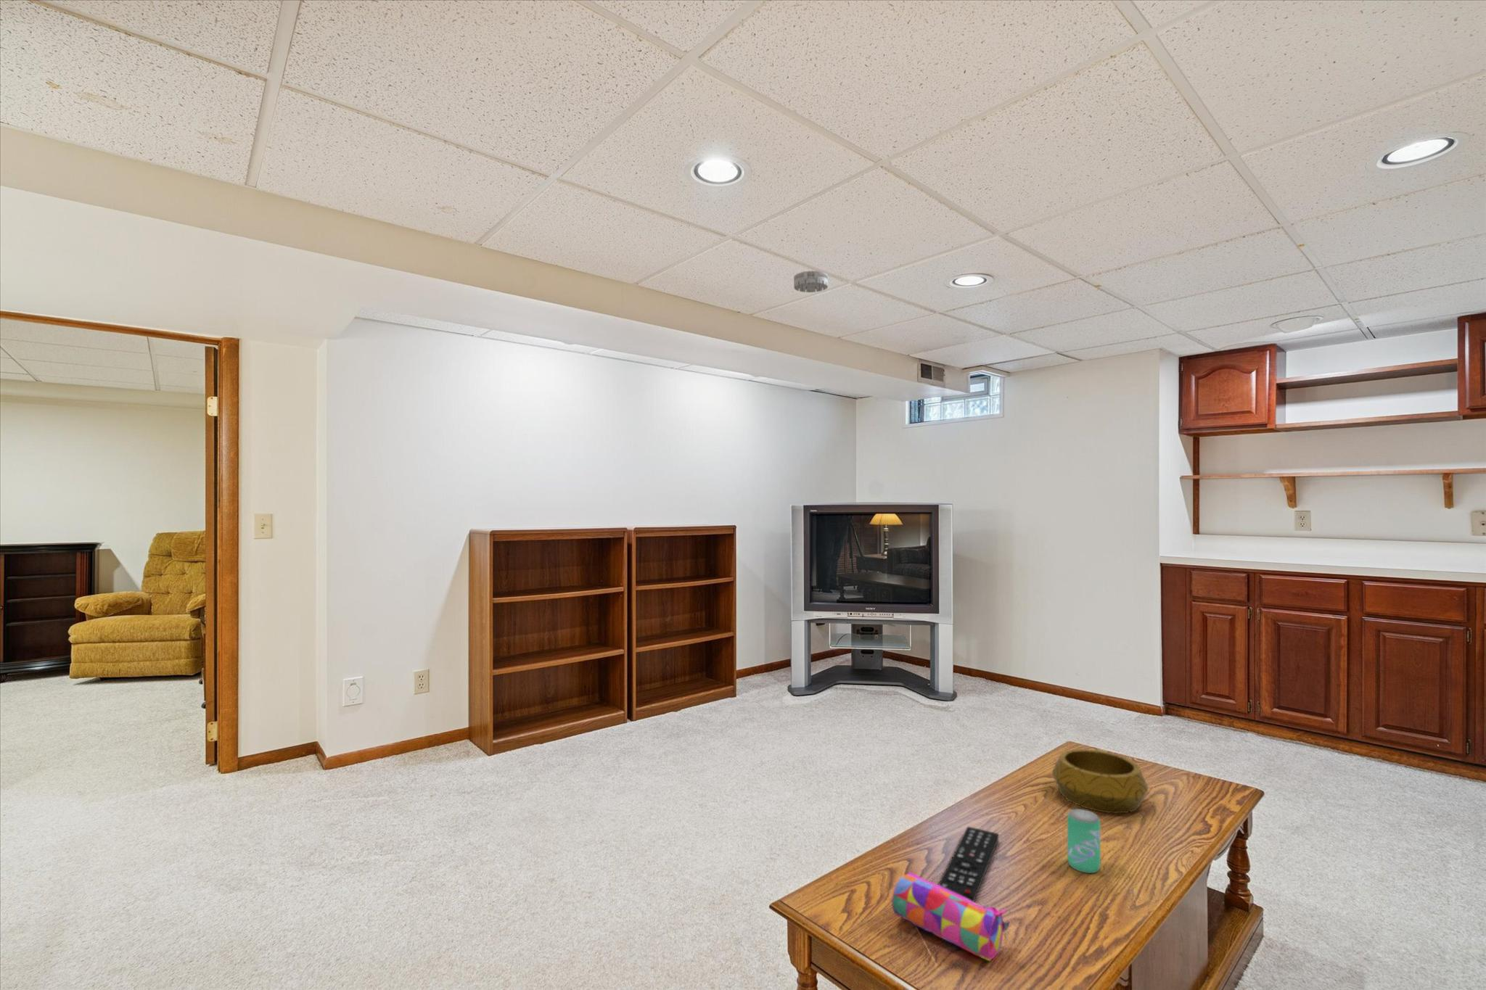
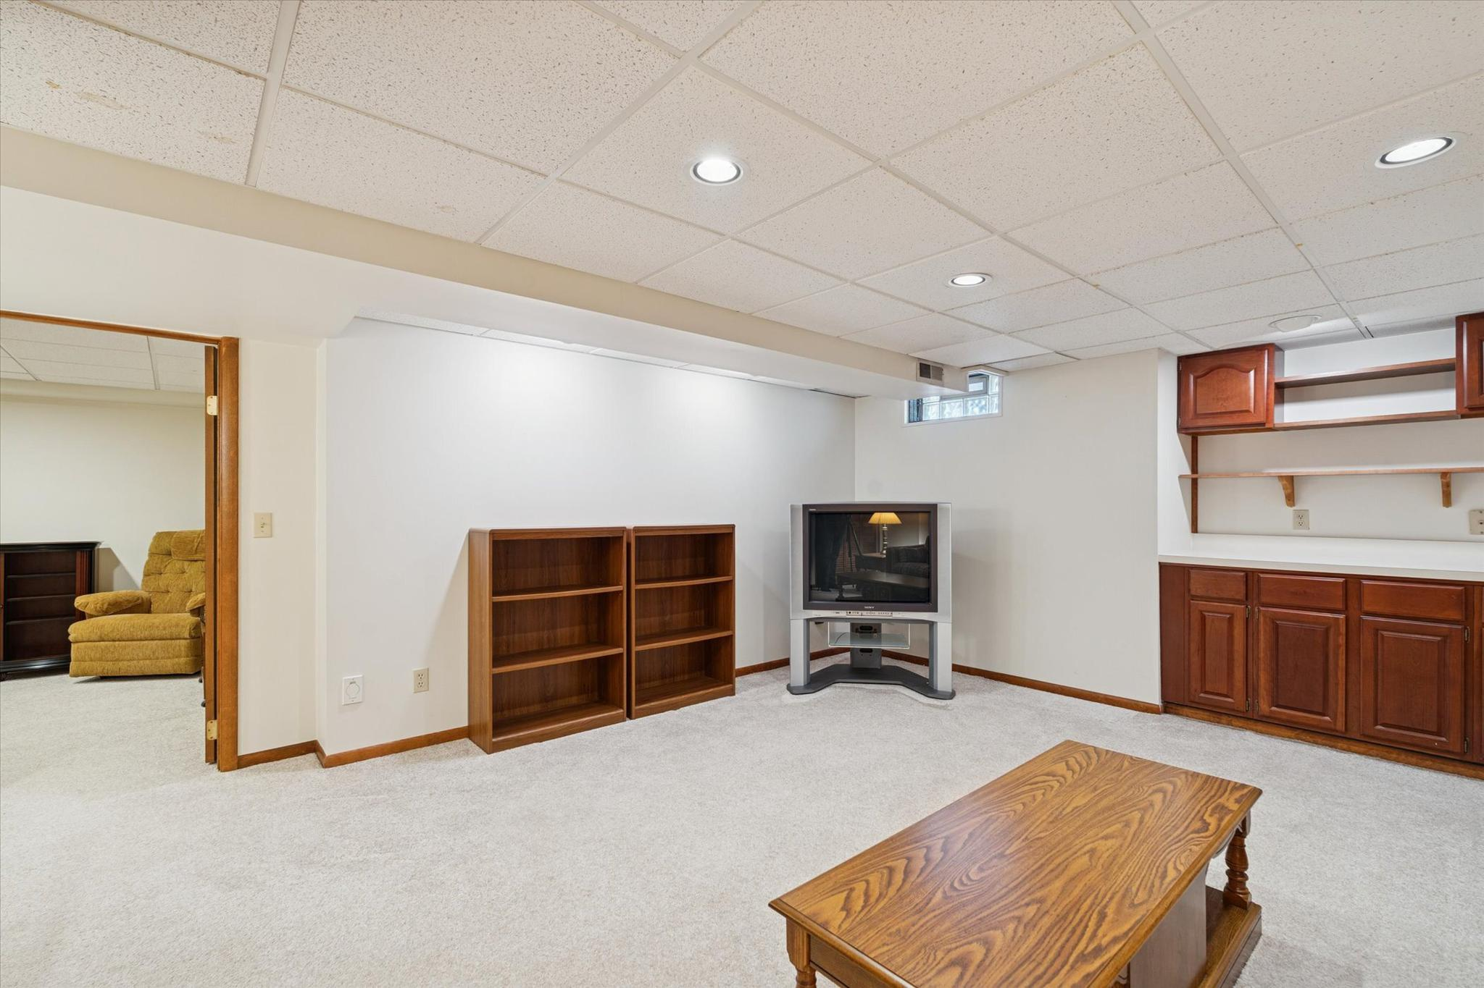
- remote control (969, 861)
- decorative bowl (1098, 780)
- beverage can (1084, 840)
- smoke detector (811, 281)
- pencil case (948, 913)
